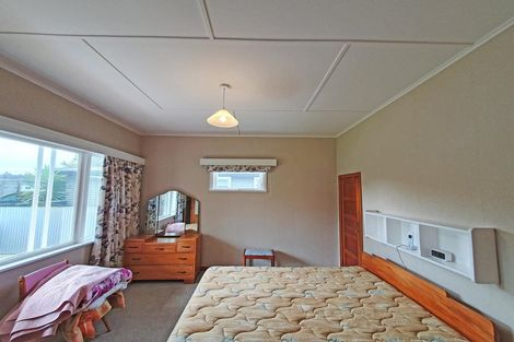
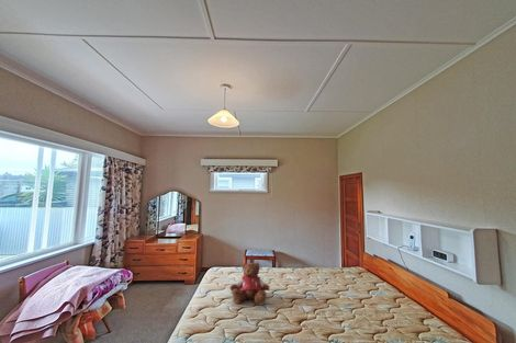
+ teddy bear (249, 281)
